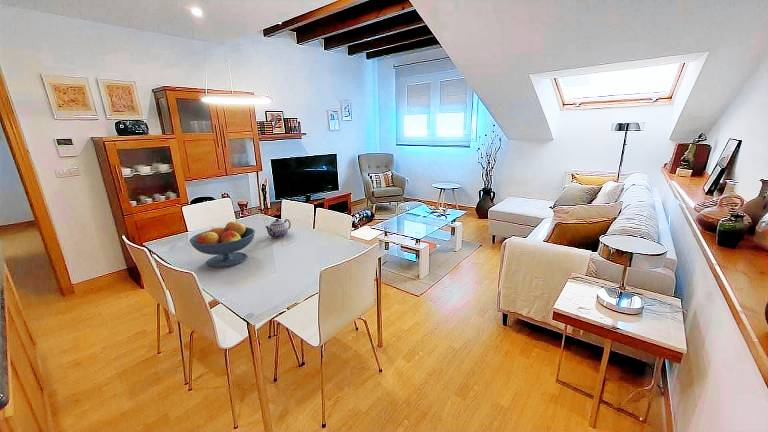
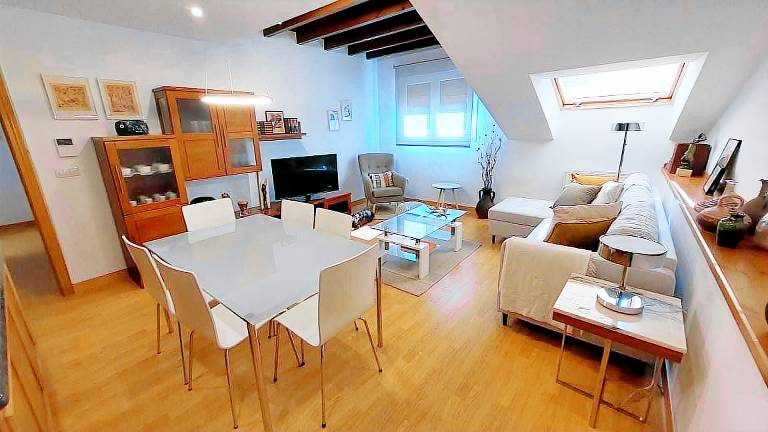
- teapot (278, 227)
- fruit bowl (224, 243)
